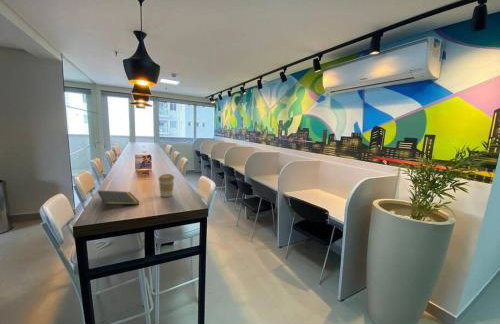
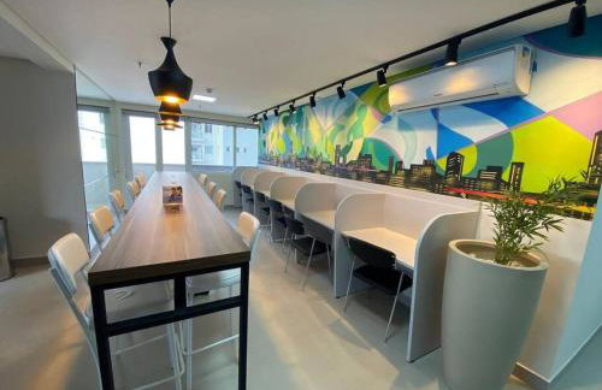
- notepad (118, 197)
- coffee cup (166, 185)
